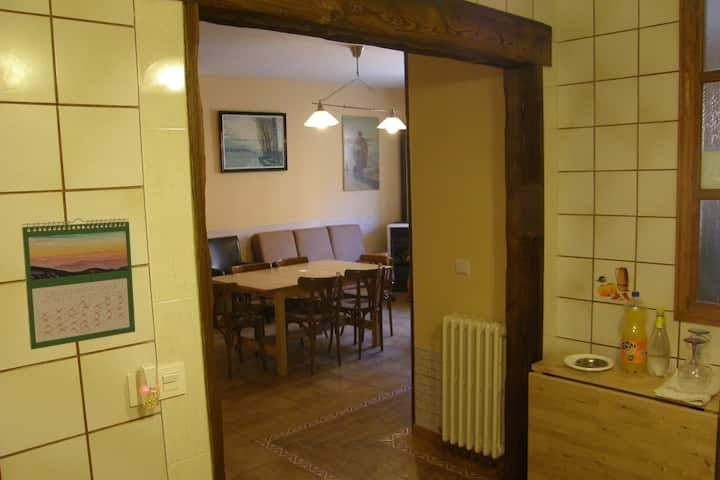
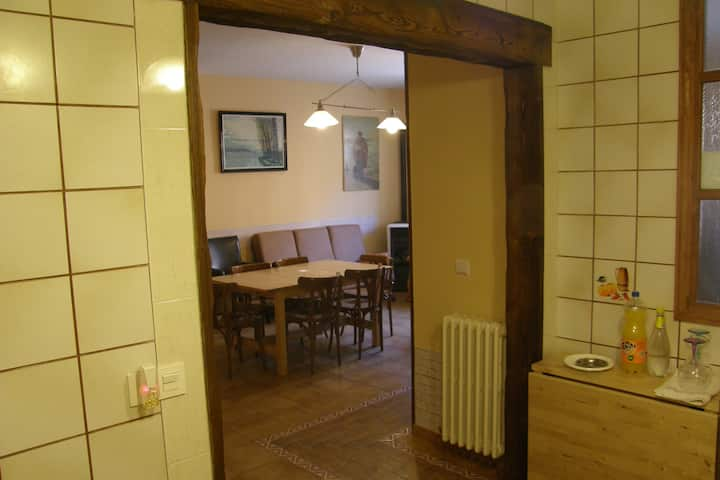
- calendar (81, 279)
